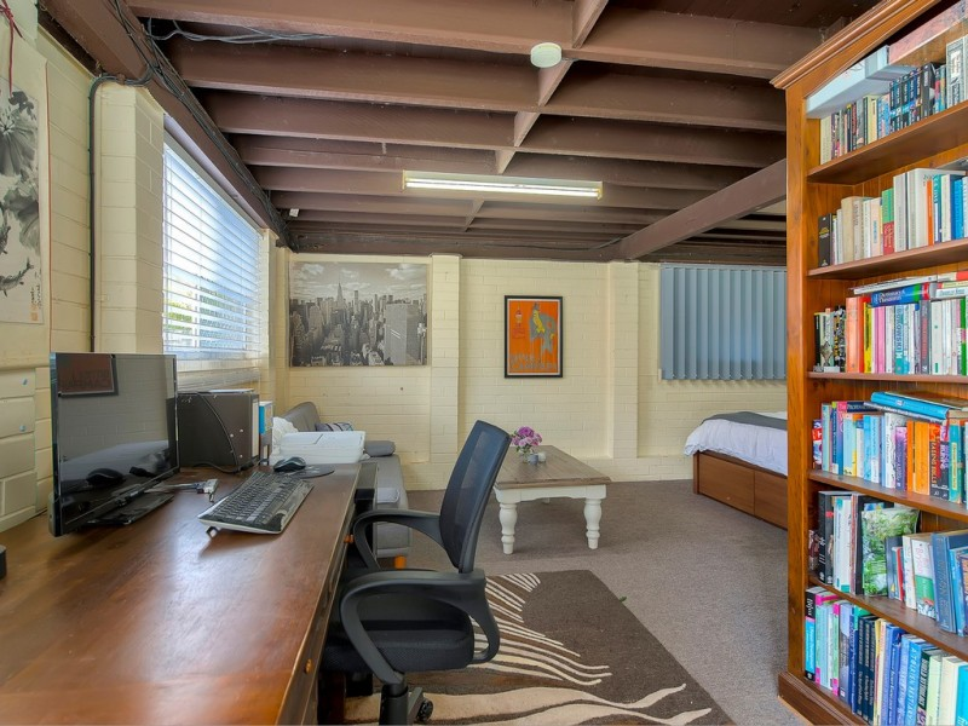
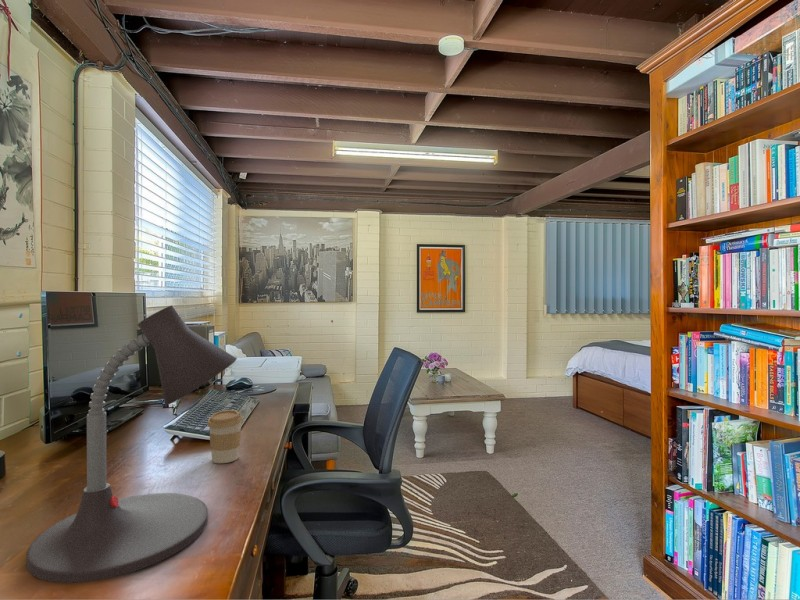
+ desk lamp (165, 404)
+ coffee cup (225, 435)
